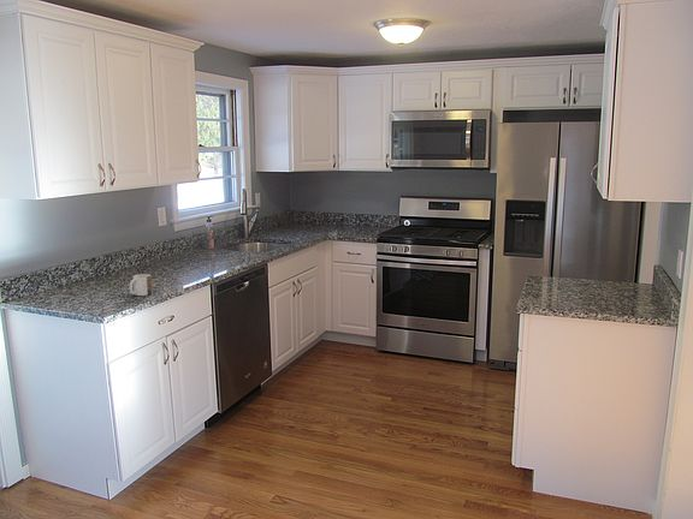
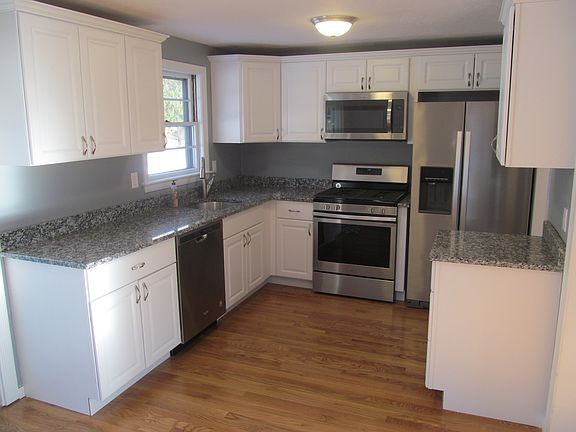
- mug (140, 285)
